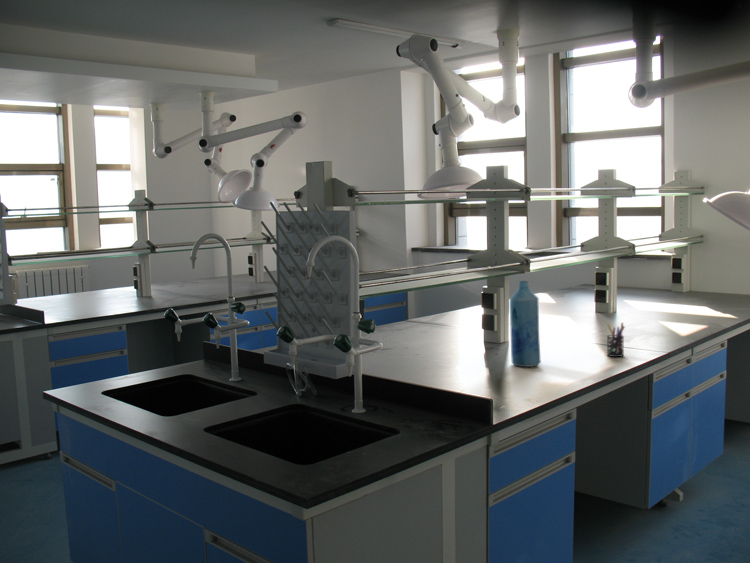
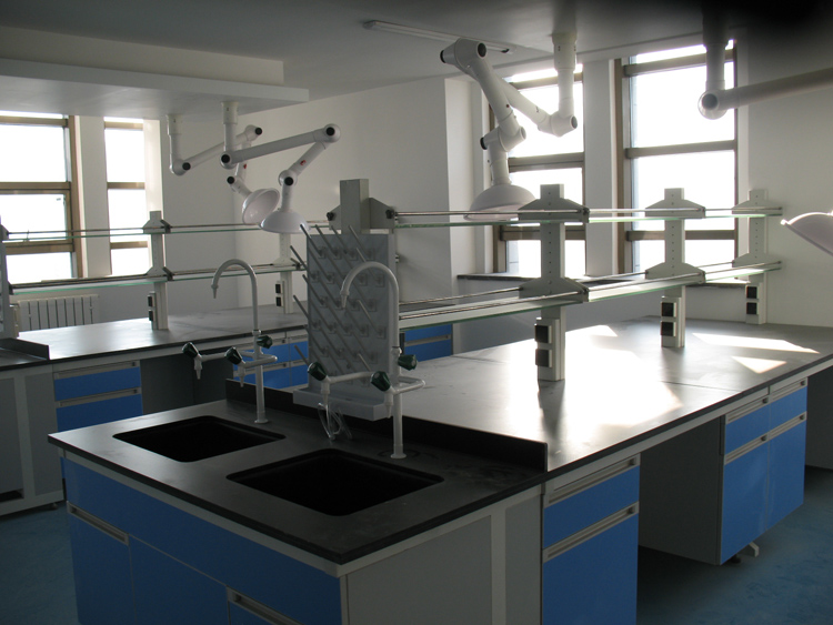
- pen holder (617, 338)
- bottle (524, 323)
